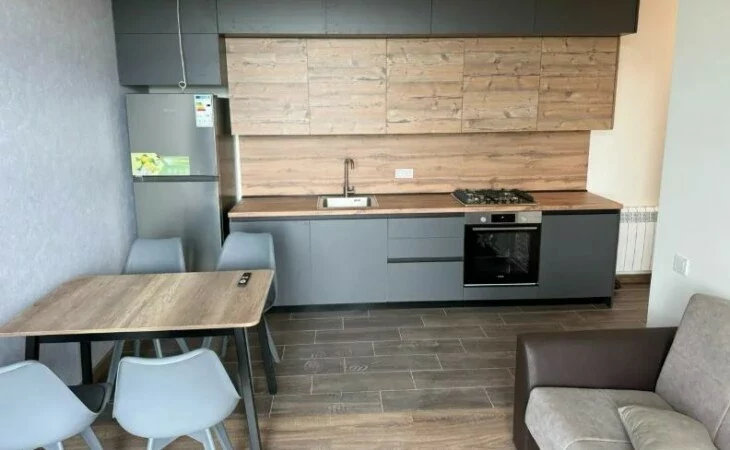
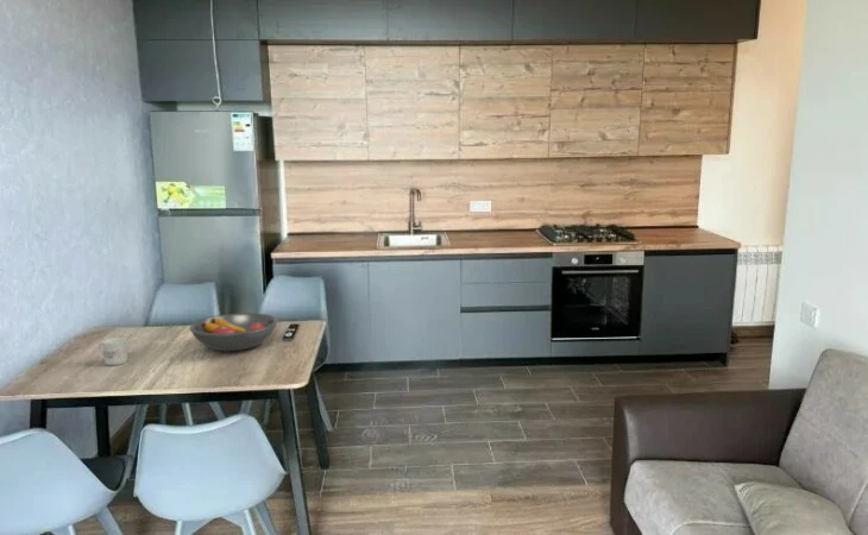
+ mug (111, 351)
+ fruit bowl (234, 331)
